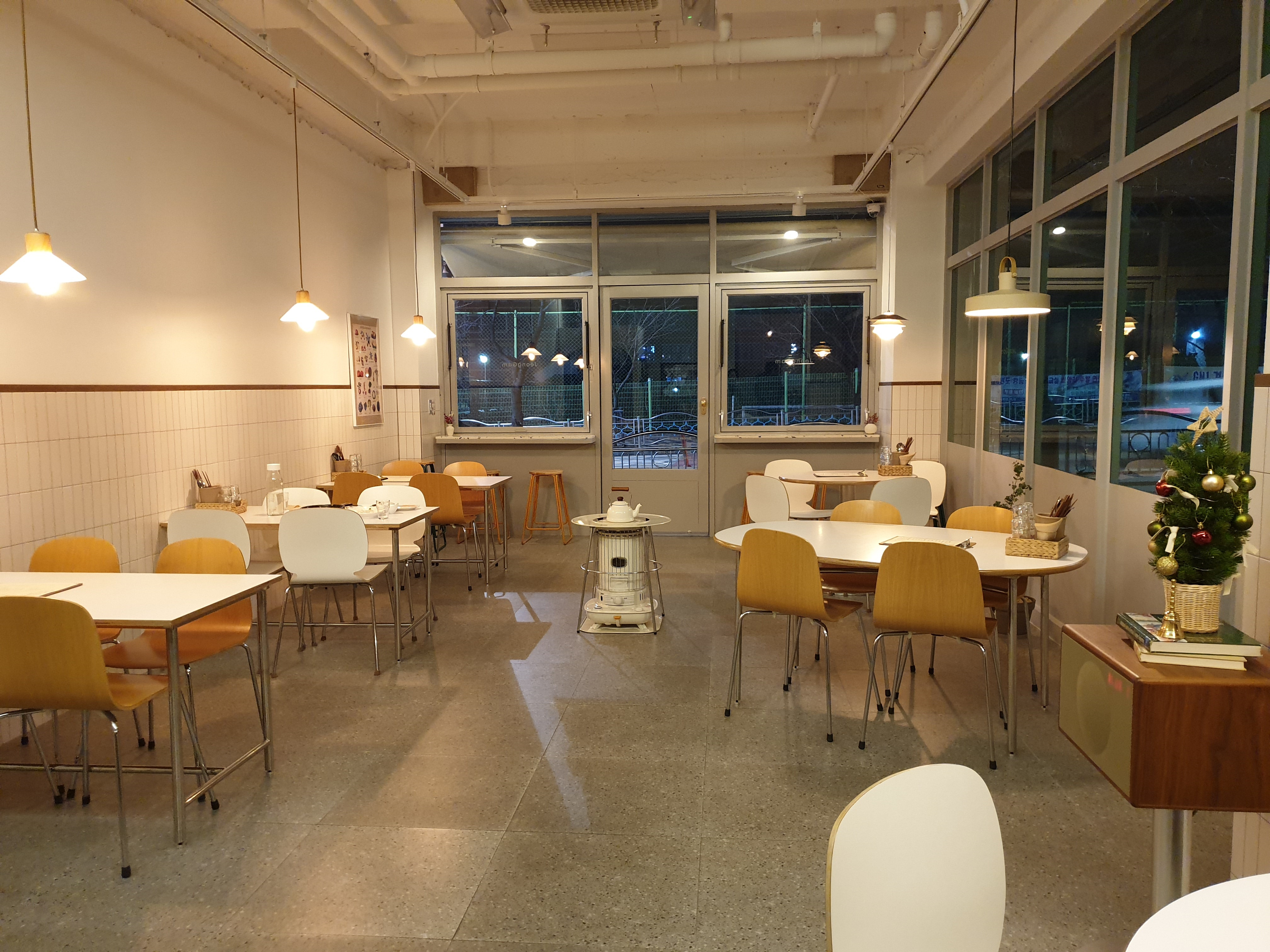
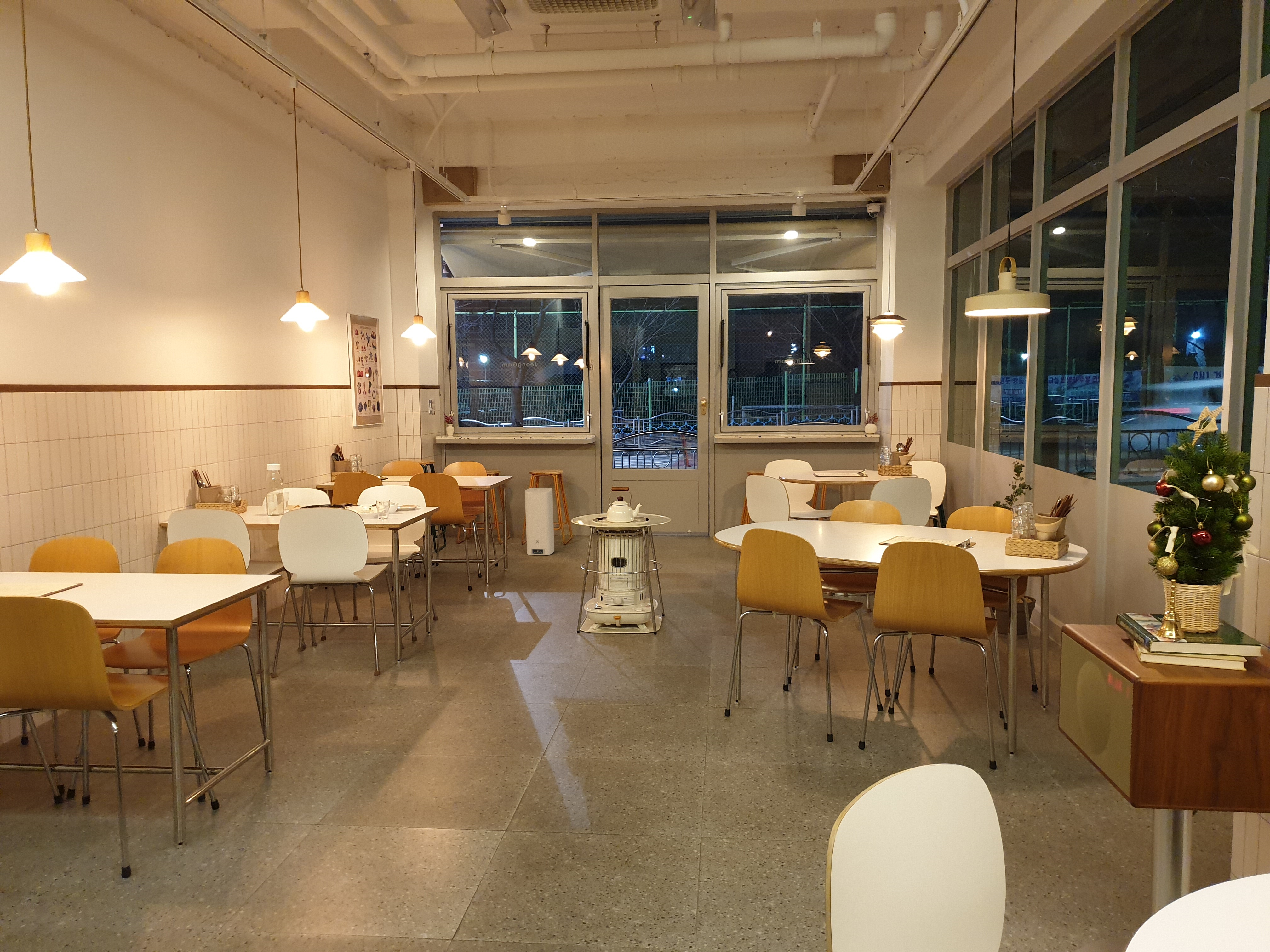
+ water heater (540, 521)
